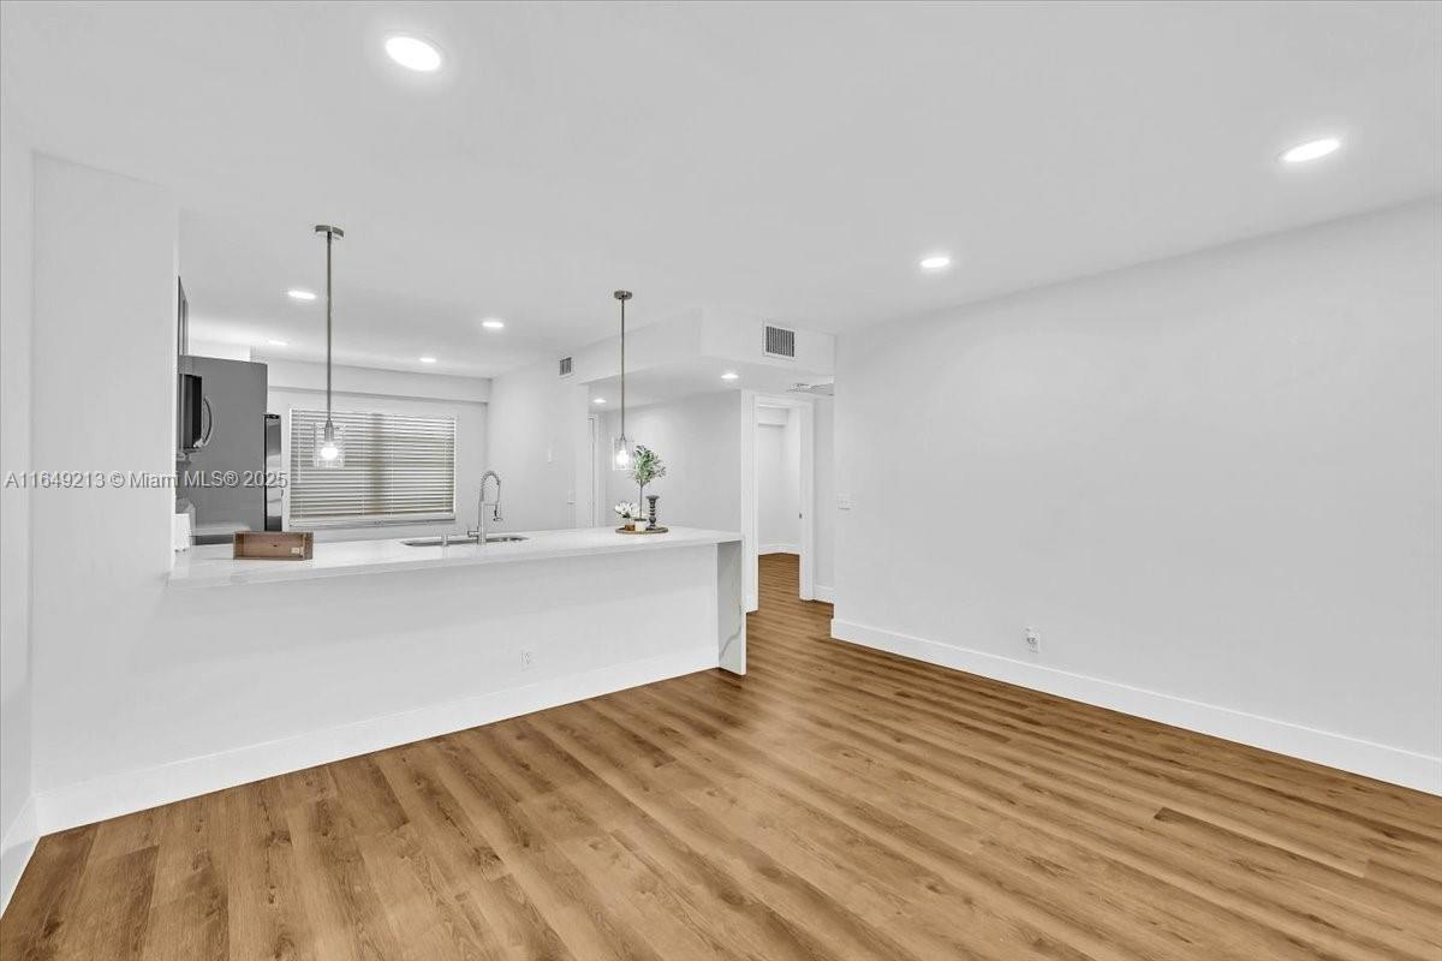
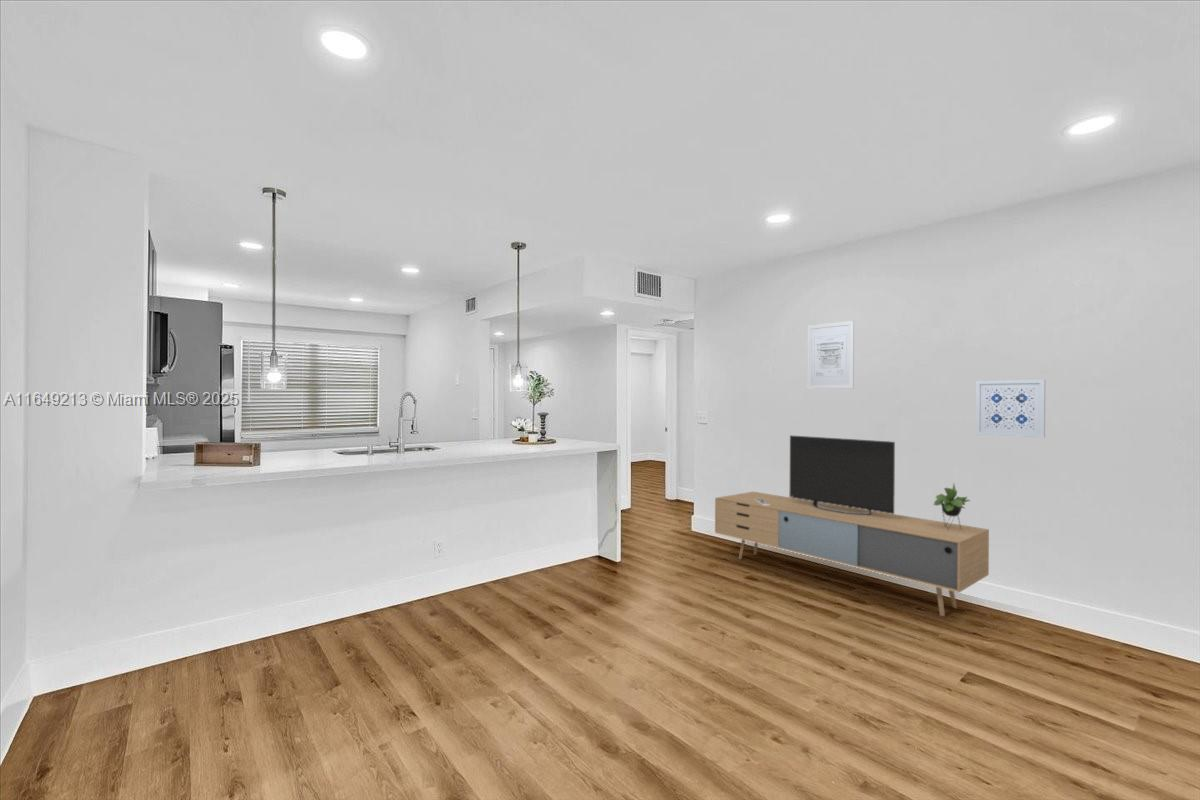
+ media console (835, 509)
+ wall art (1009, 408)
+ wall art (830, 356)
